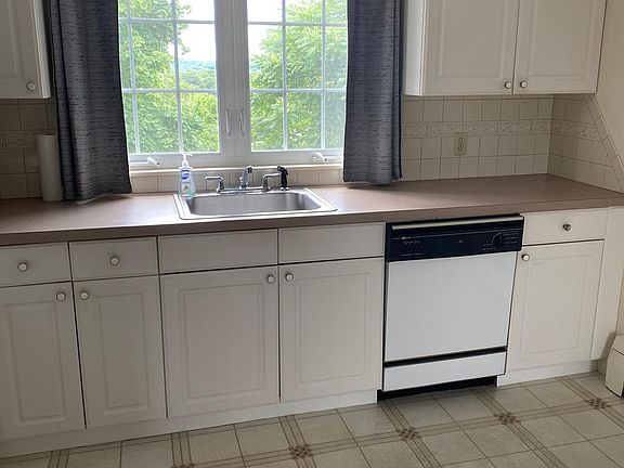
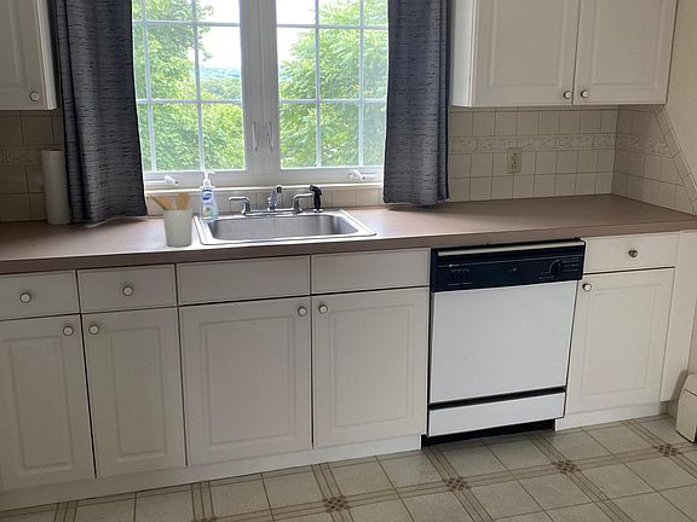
+ utensil holder (171, 218)
